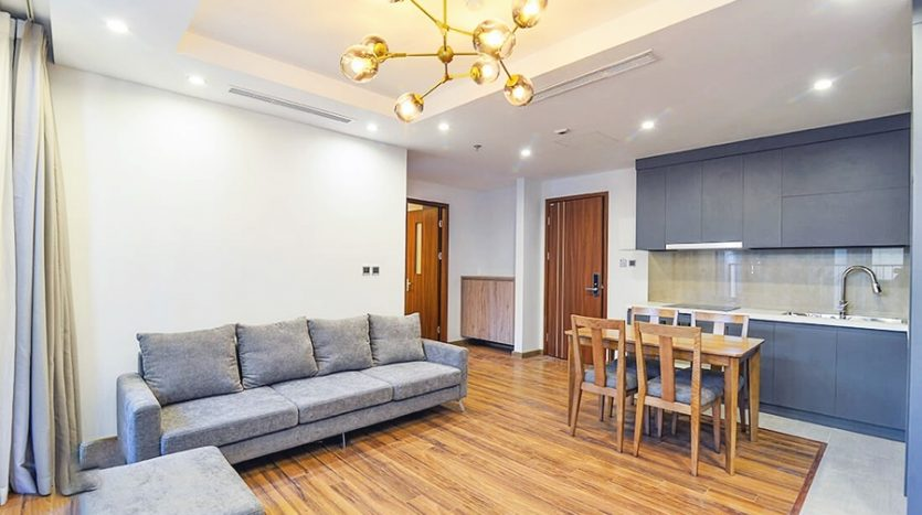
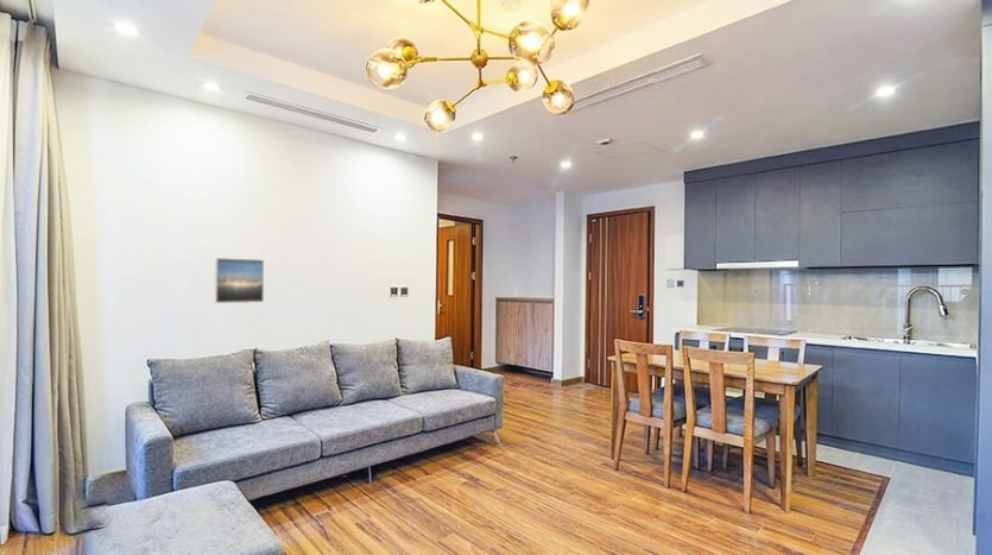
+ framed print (240, 280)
